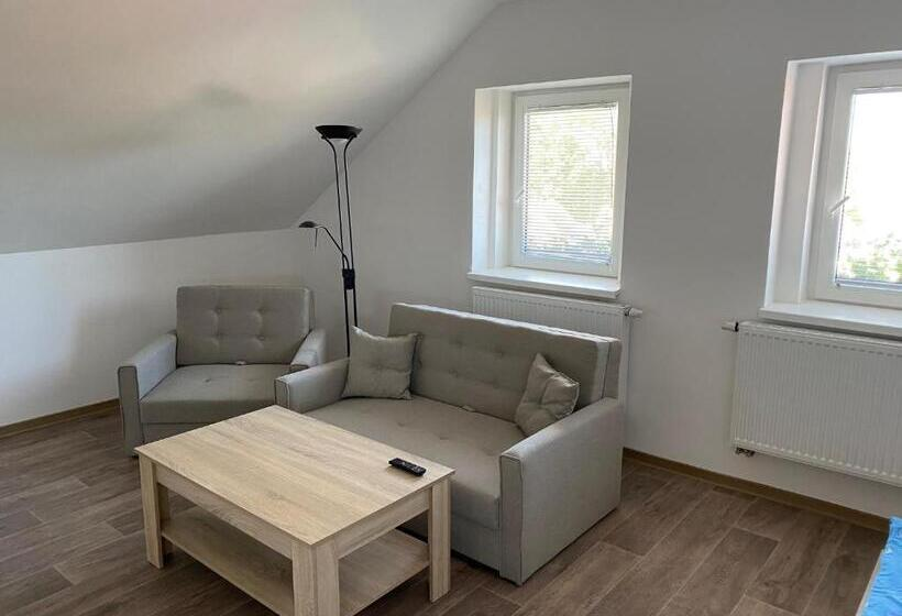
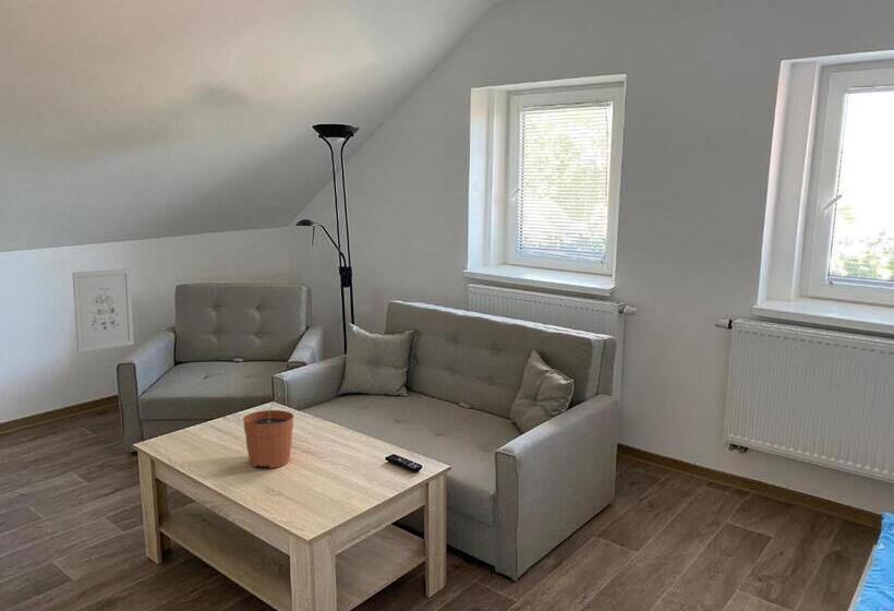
+ wall art (104, 309)
+ plant pot (268, 428)
